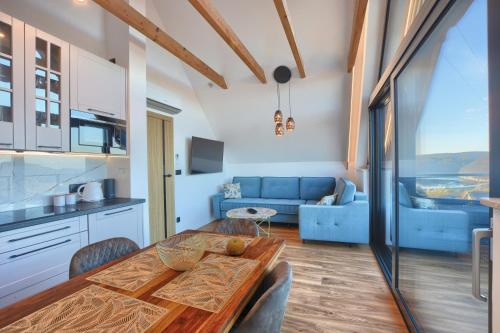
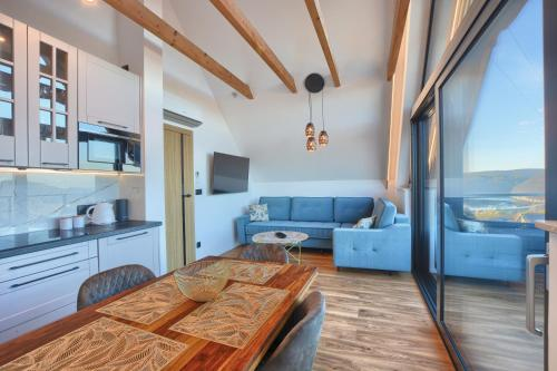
- fruit (235, 246)
